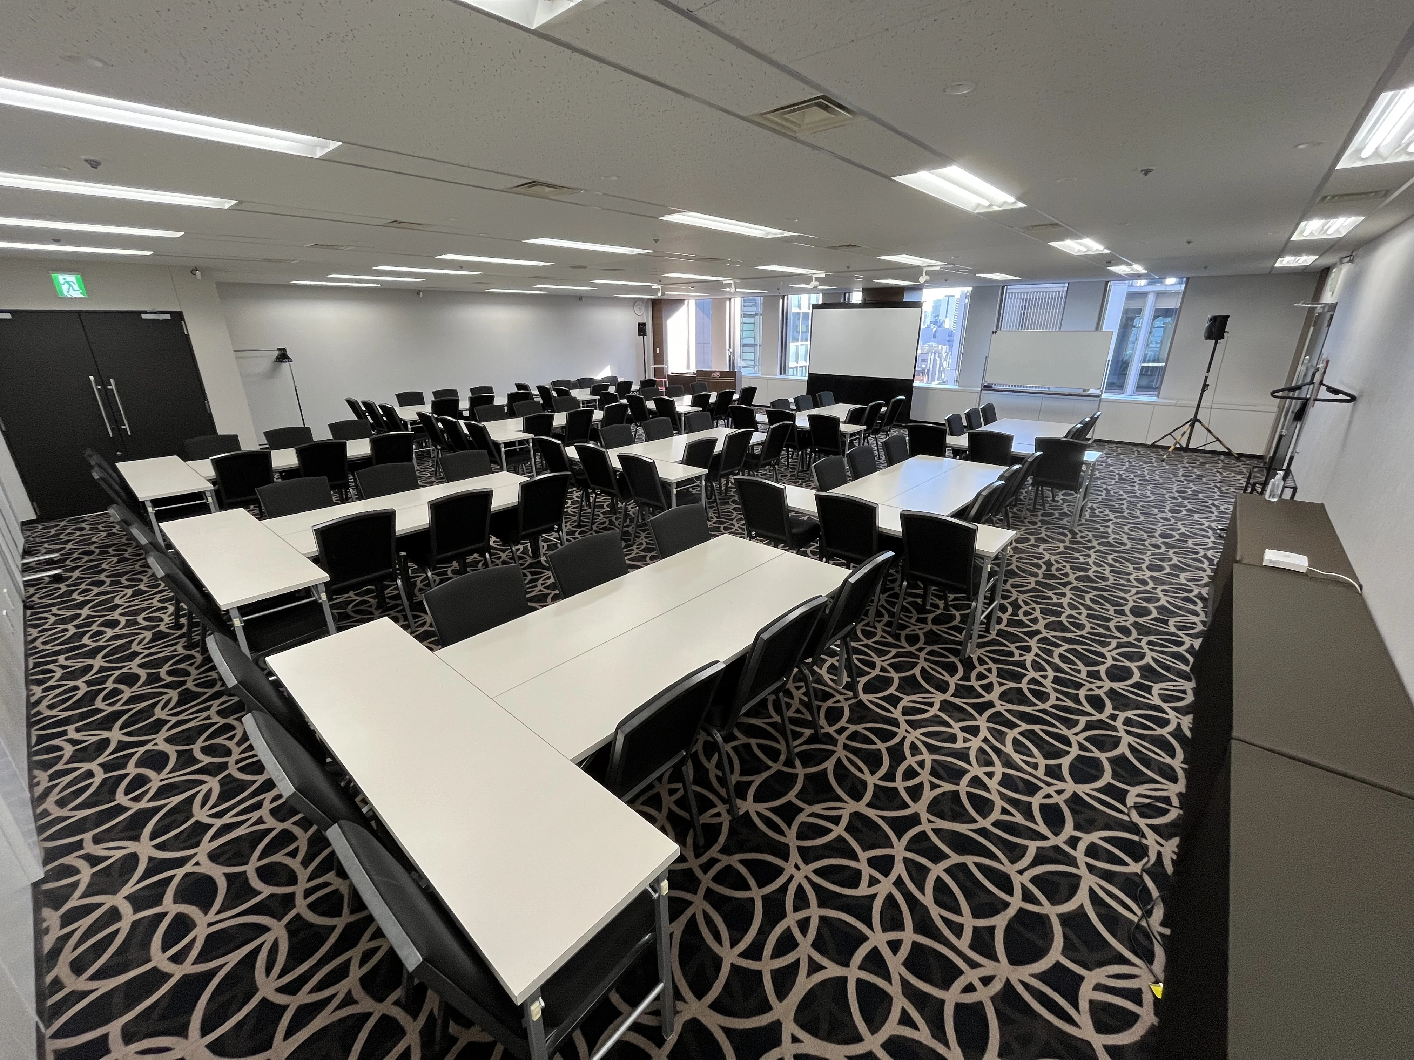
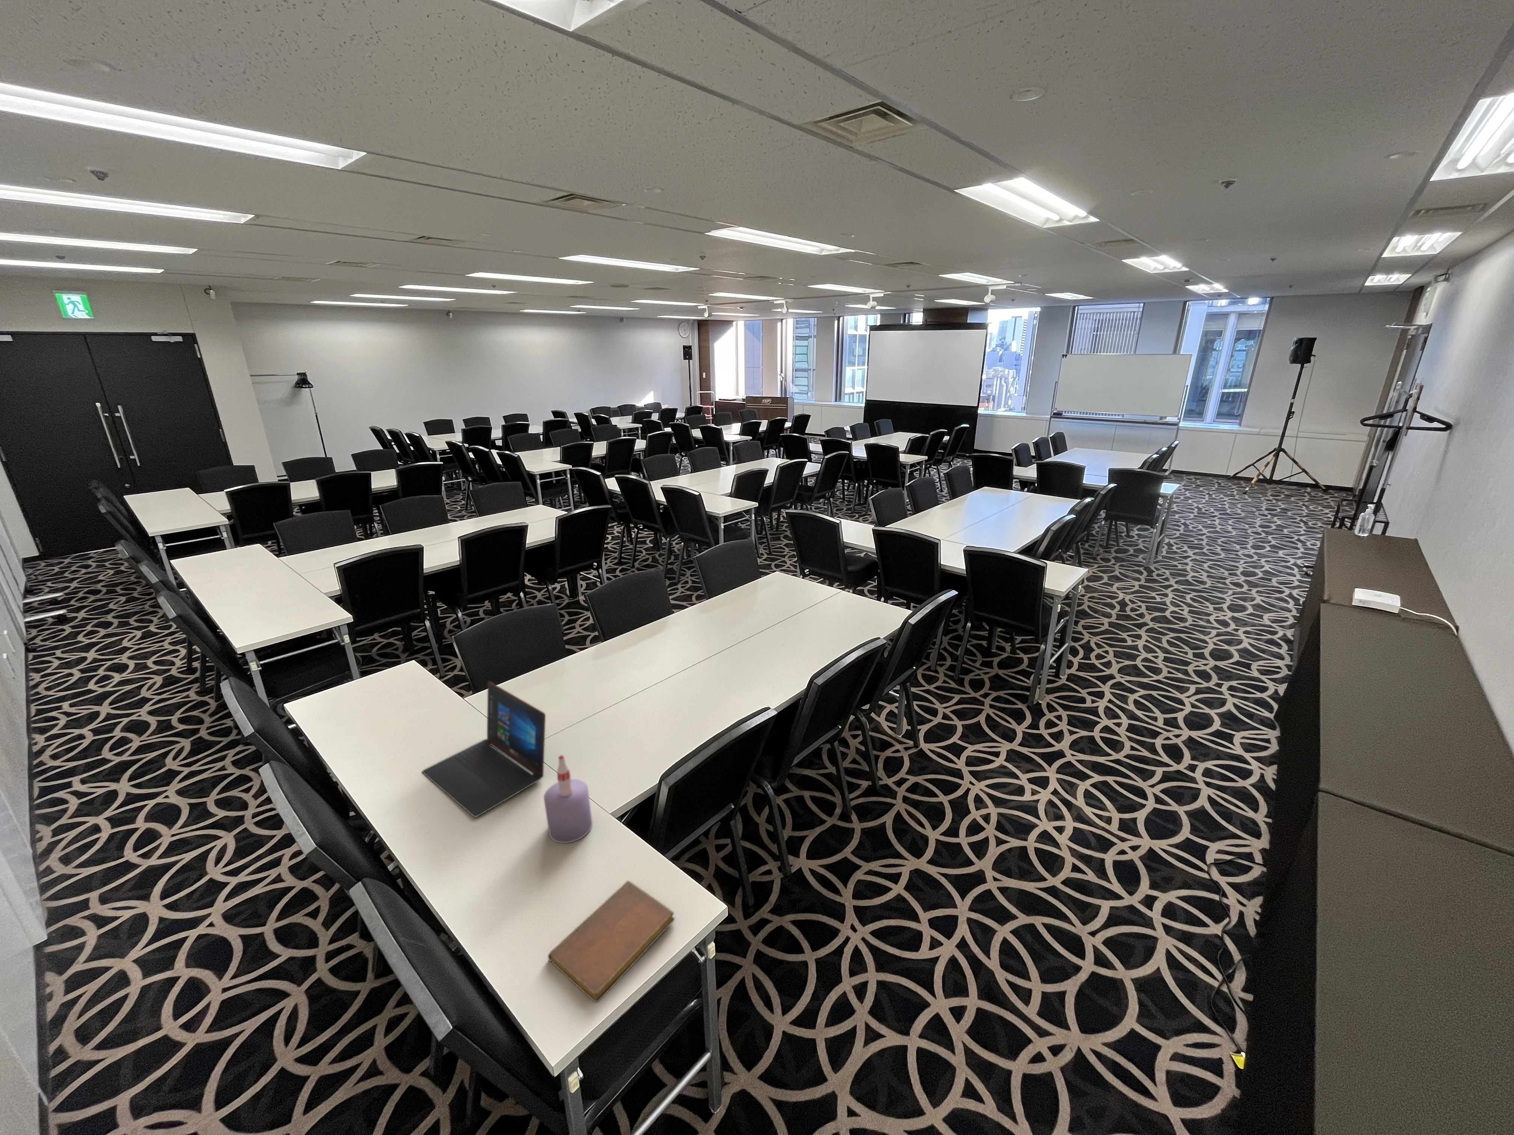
+ notebook (614, 936)
+ bottle (566, 793)
+ laptop (483, 744)
